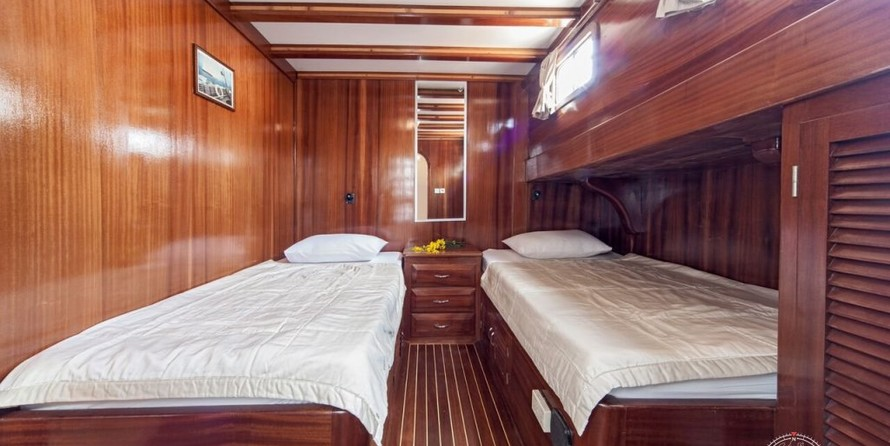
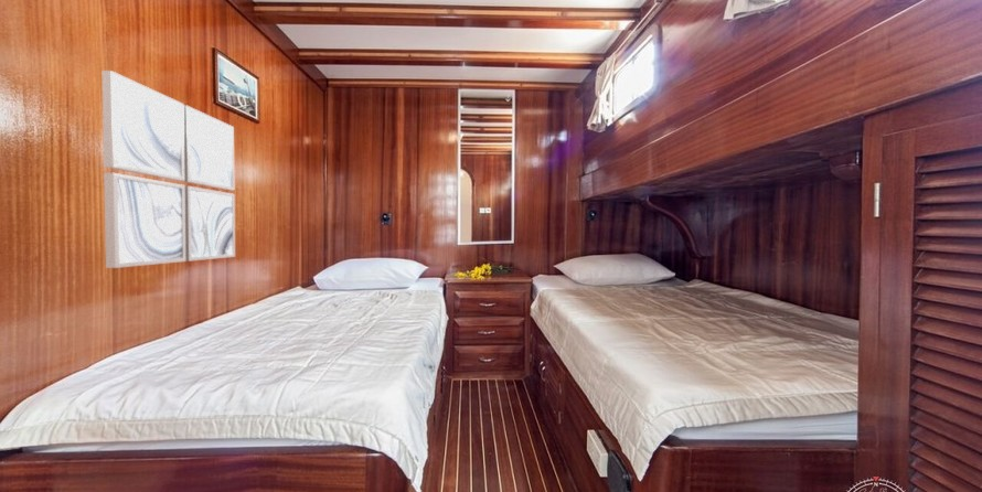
+ wall art (182, 181)
